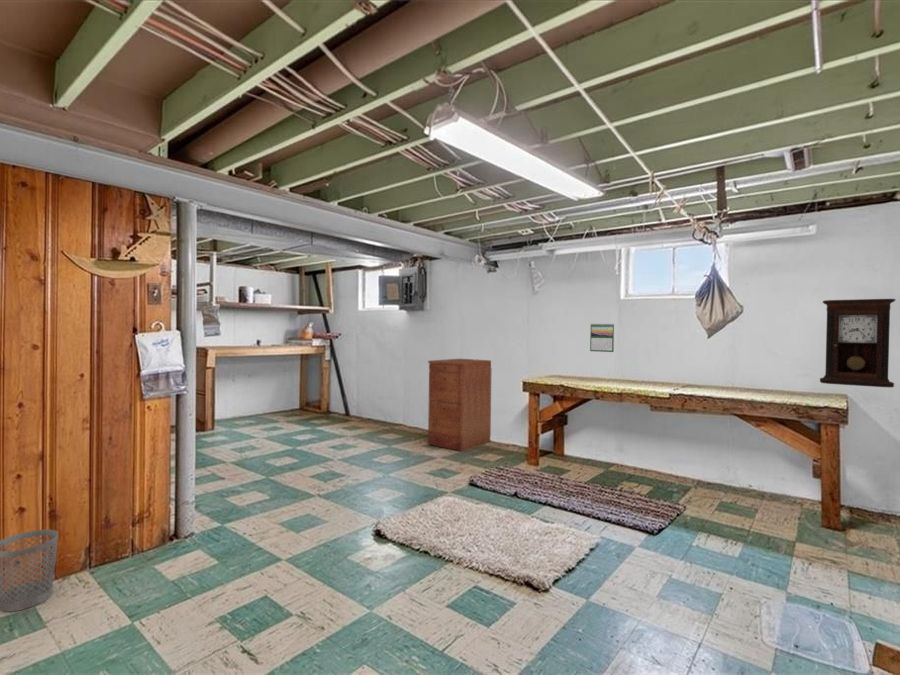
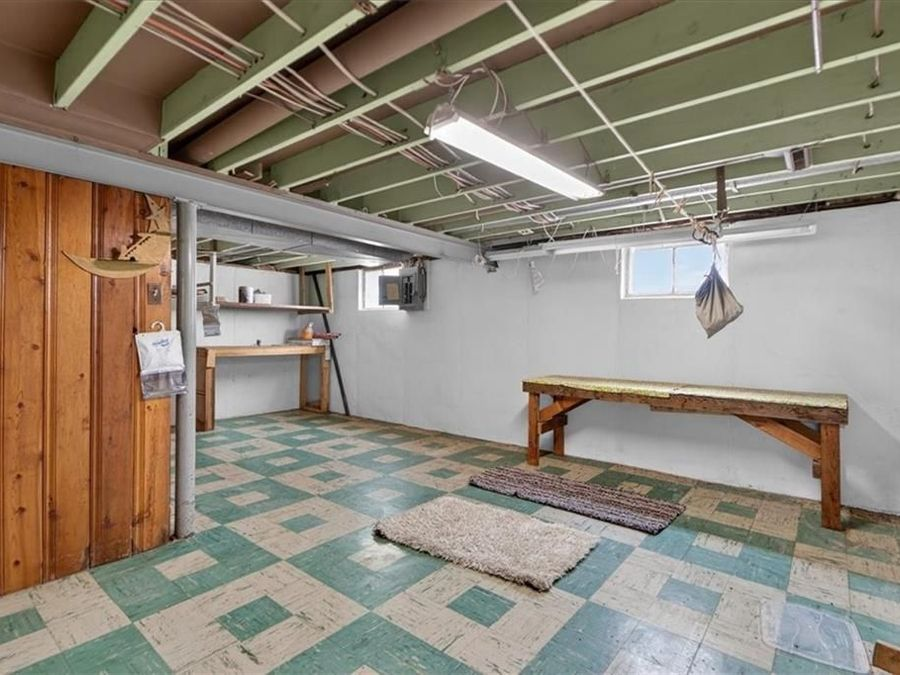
- calendar (601, 337)
- filing cabinet (460, 402)
- wastebasket (26, 570)
- pendulum clock (856, 342)
